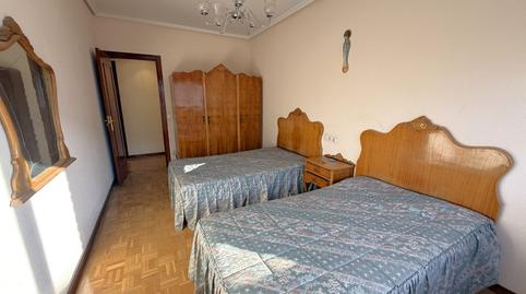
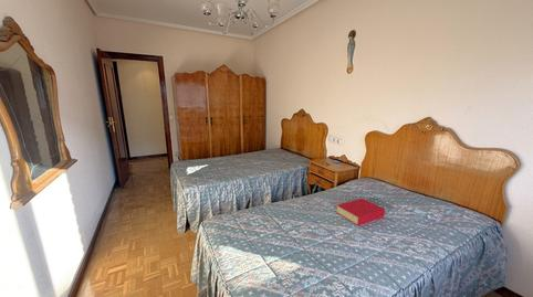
+ book (359, 210)
